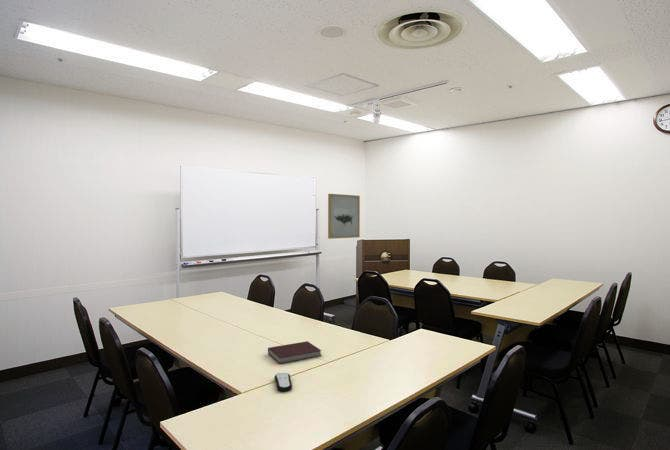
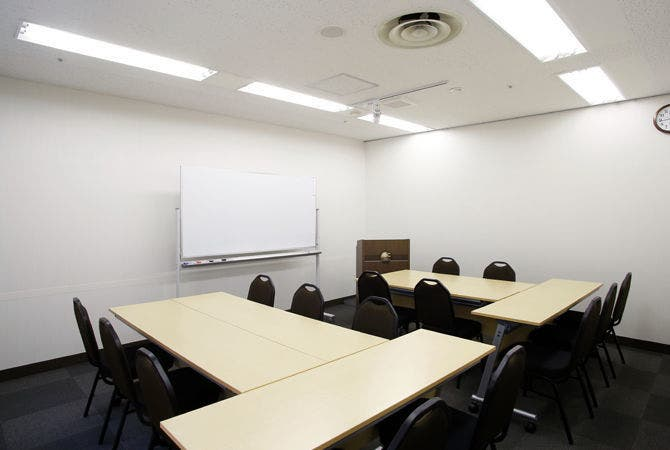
- wall art (344, 216)
- remote control (283, 381)
- notebook (294, 351)
